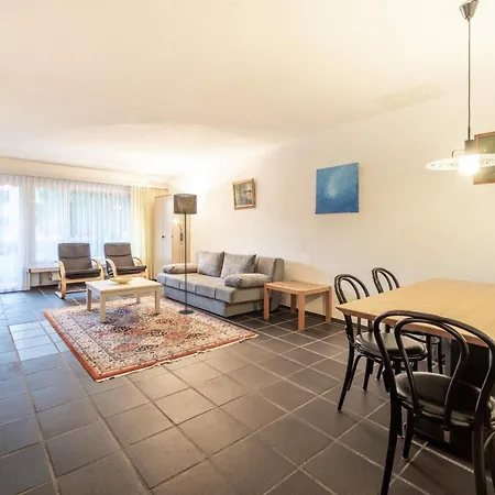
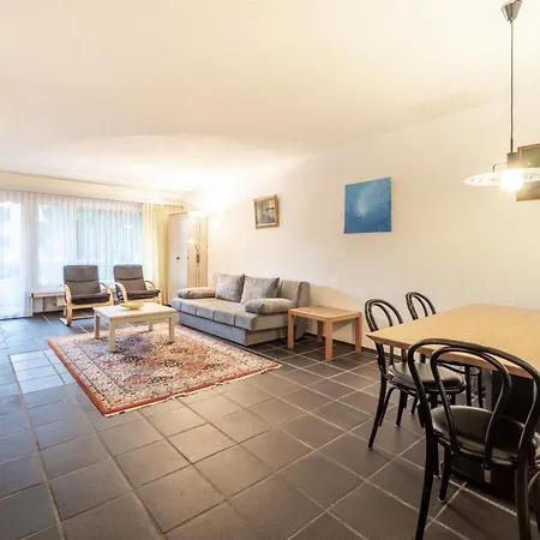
- floor lamp (185, 253)
